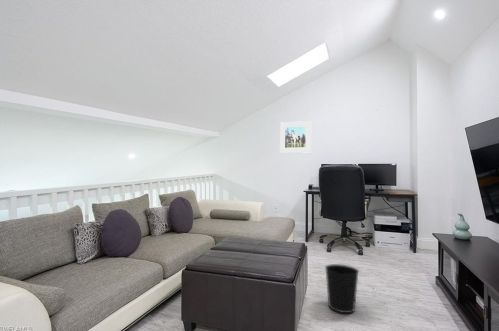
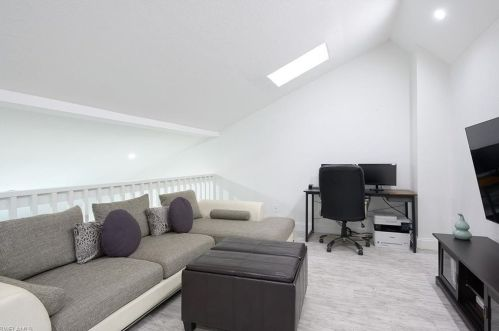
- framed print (295, 137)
- wastebasket (341, 288)
